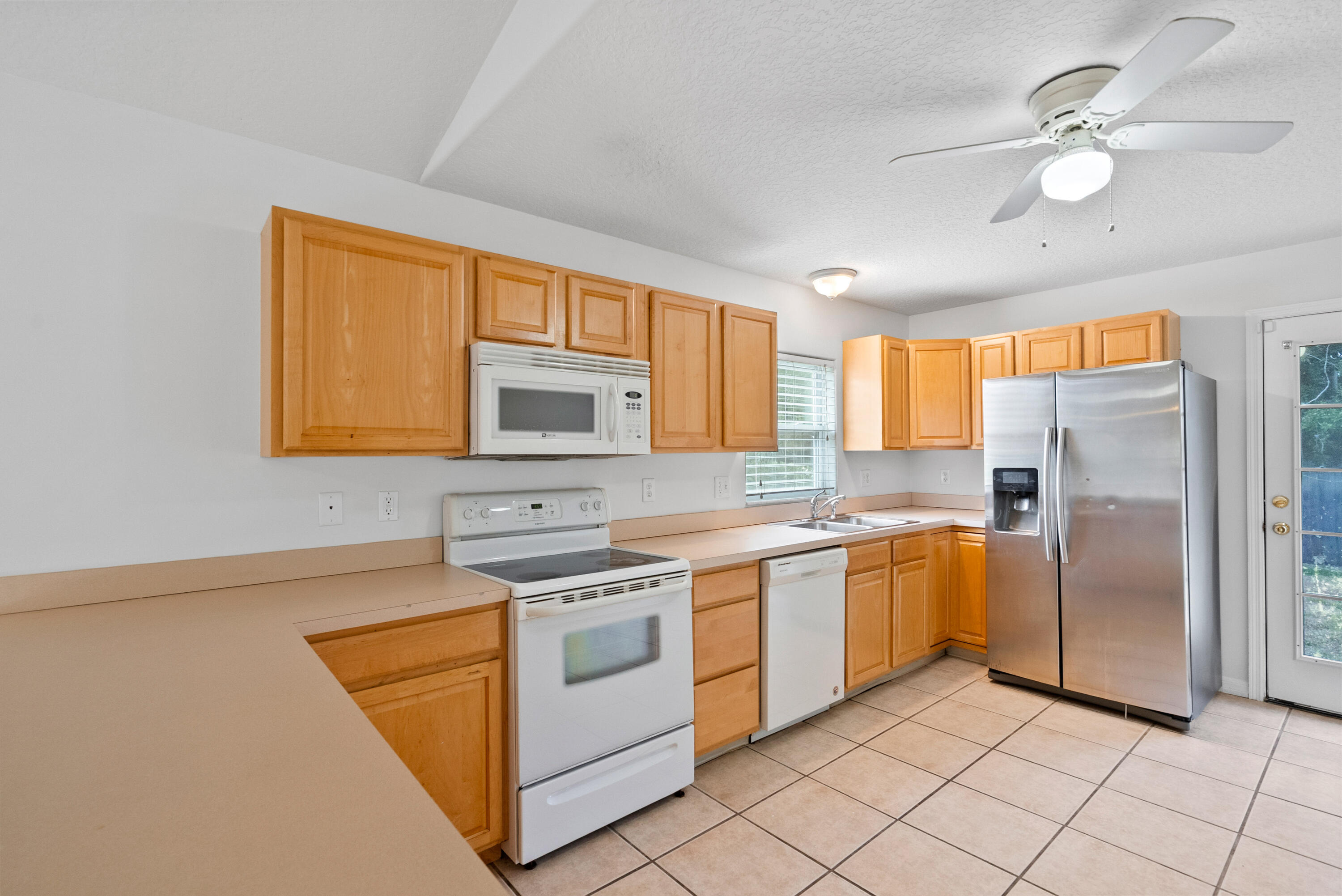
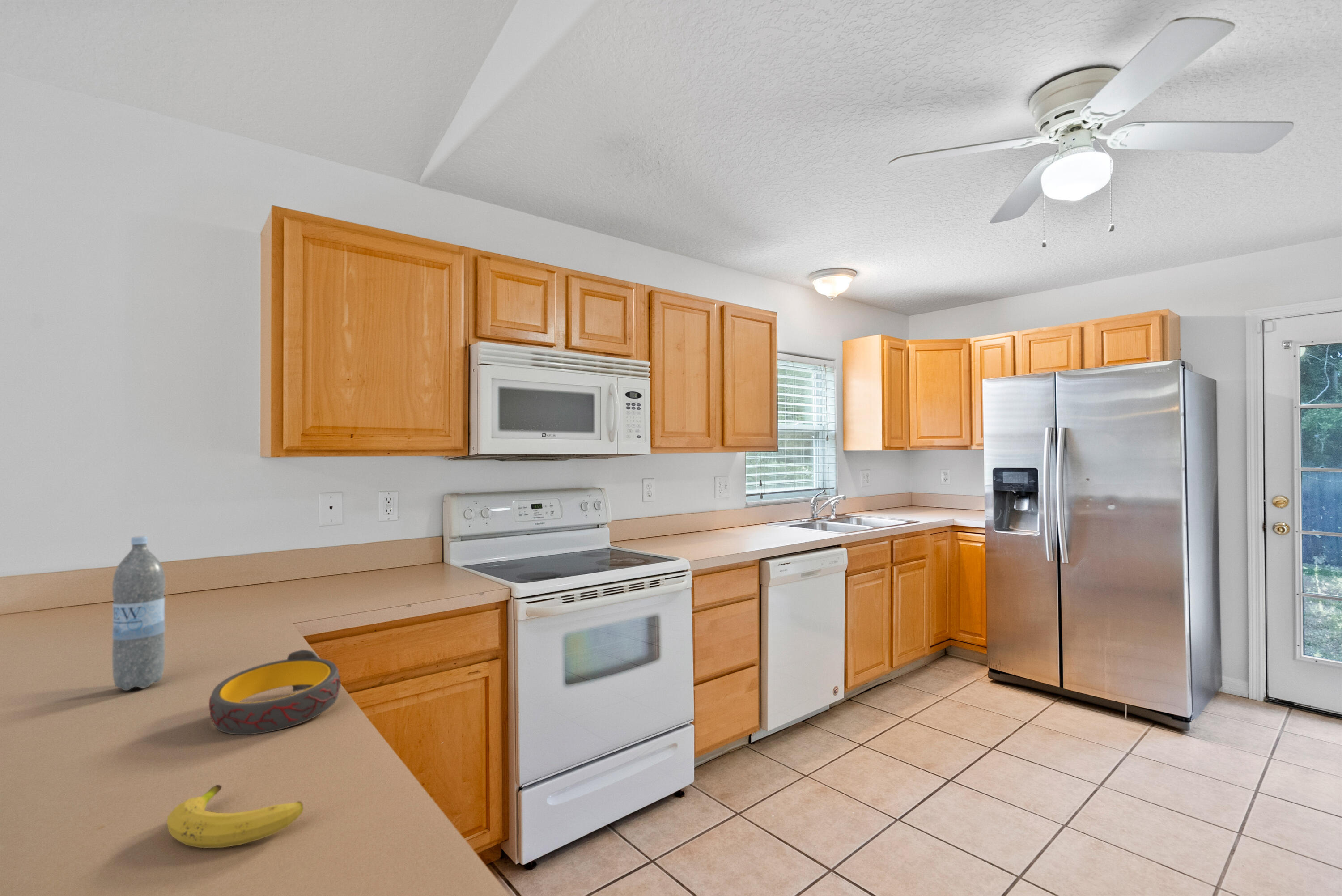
+ water bottle (139, 612)
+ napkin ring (282, 687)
+ fruit (232, 813)
